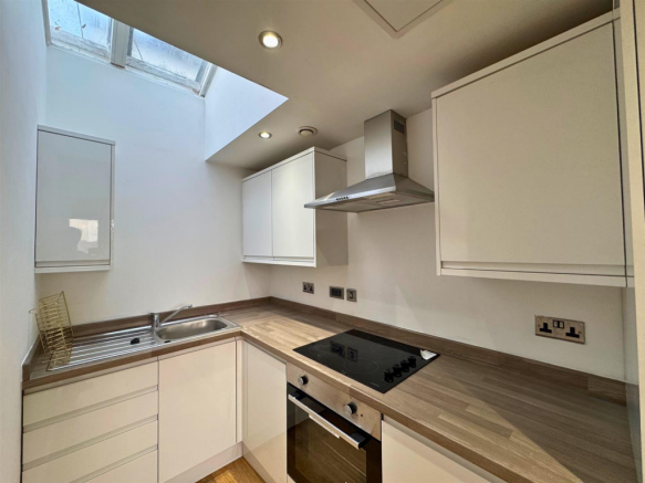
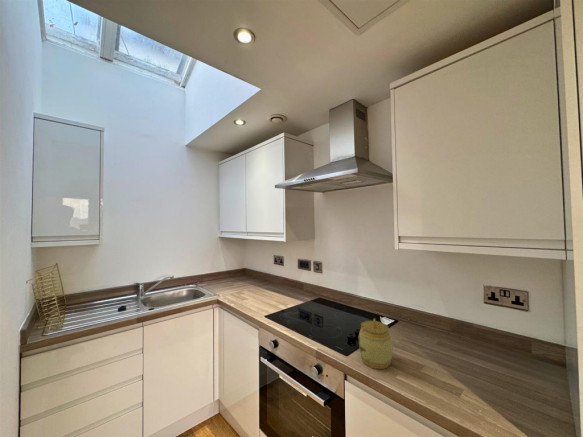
+ jar (374, 339)
